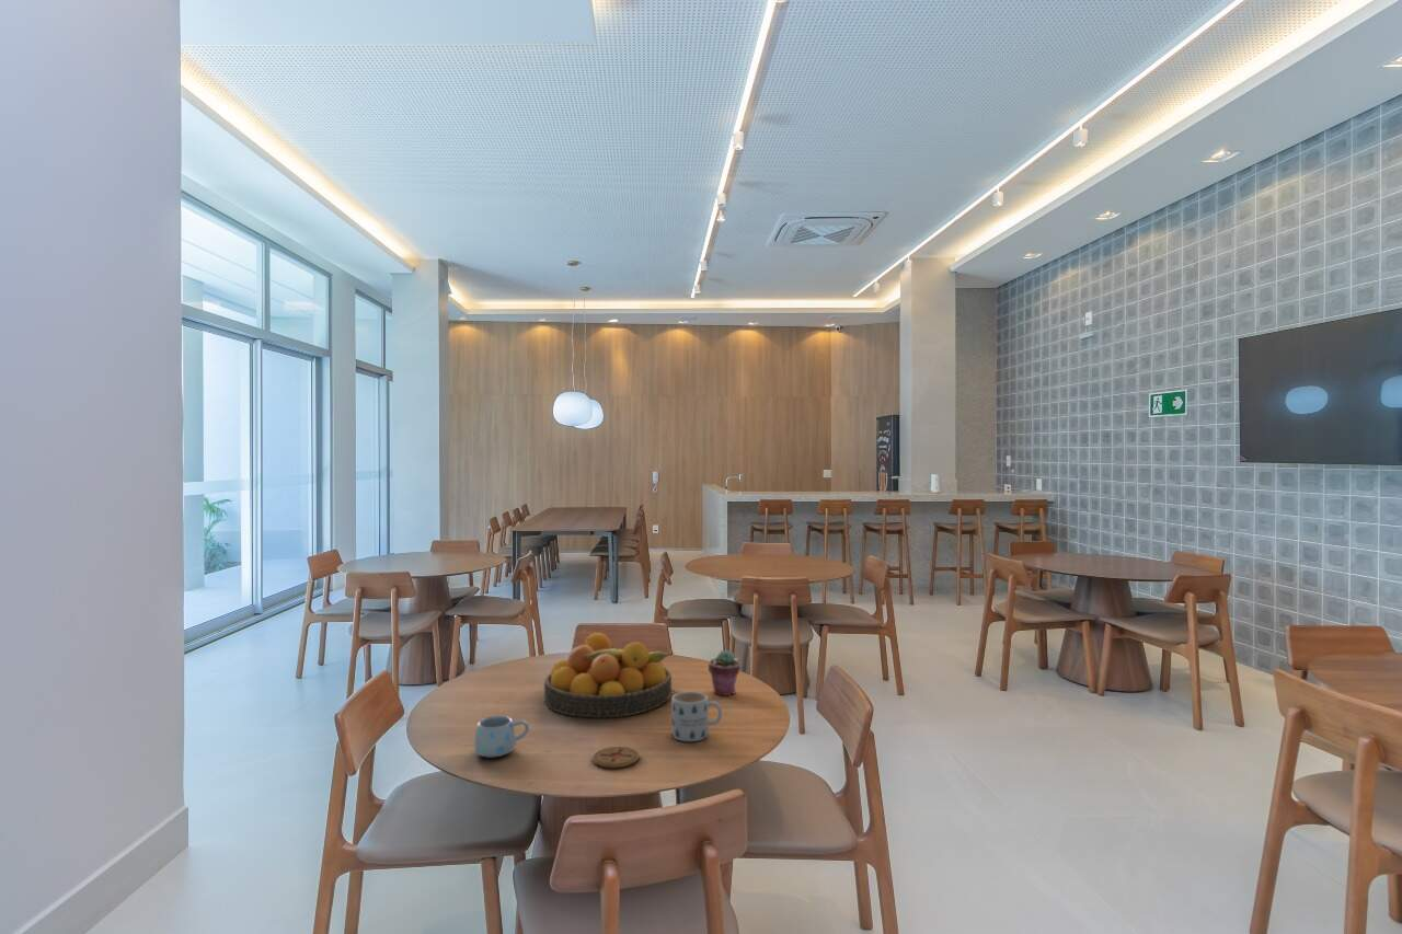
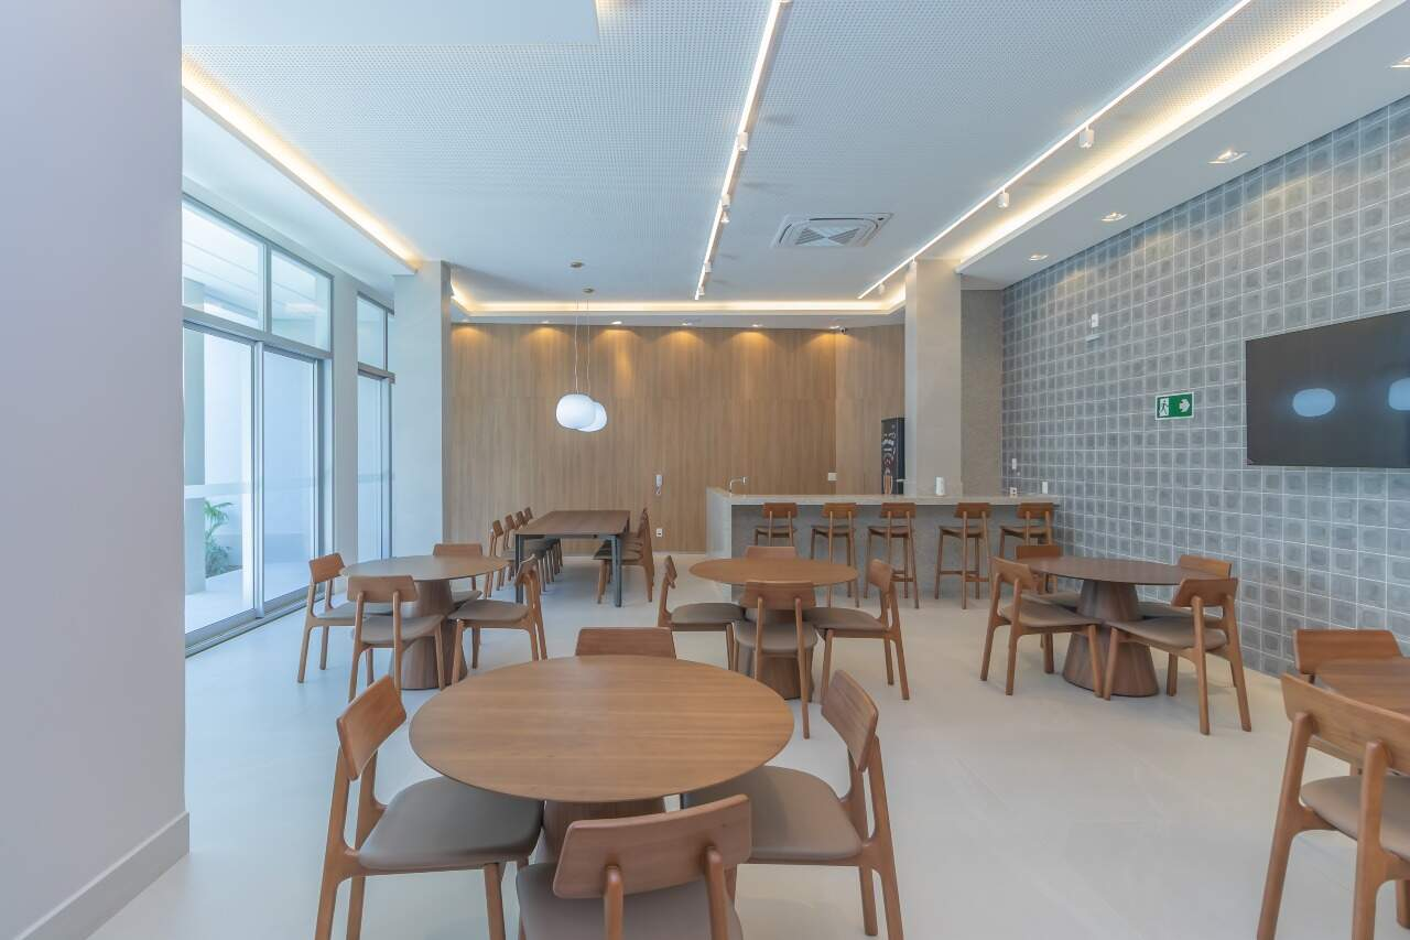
- mug (502, 736)
- mug (697, 715)
- coaster (616, 757)
- fruit bowl (608, 668)
- potted succulent (724, 670)
